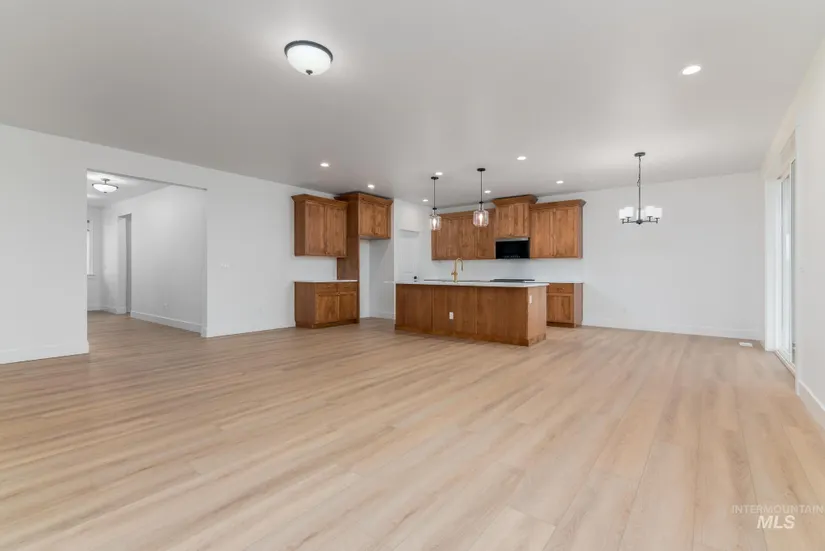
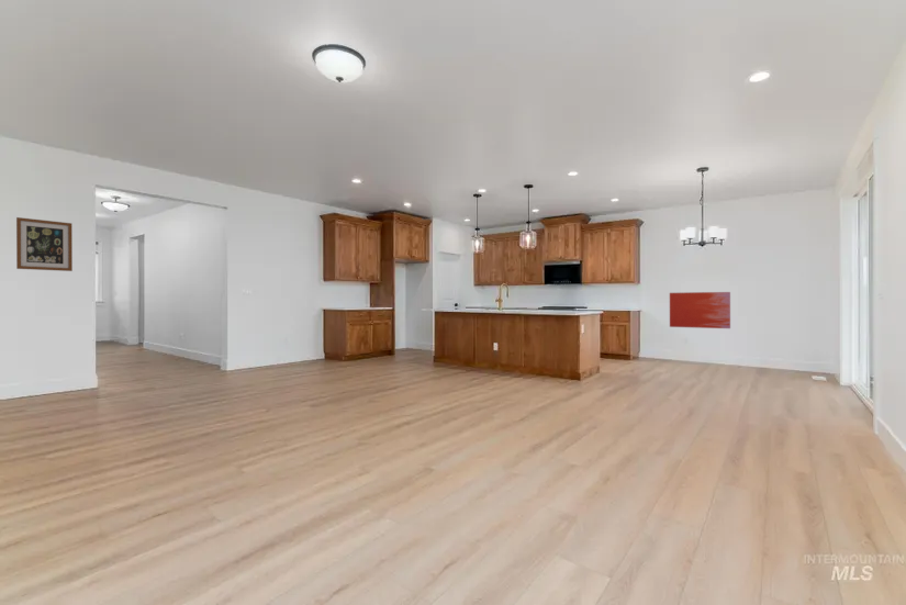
+ wall art (698, 310)
+ wall art (45, 245)
